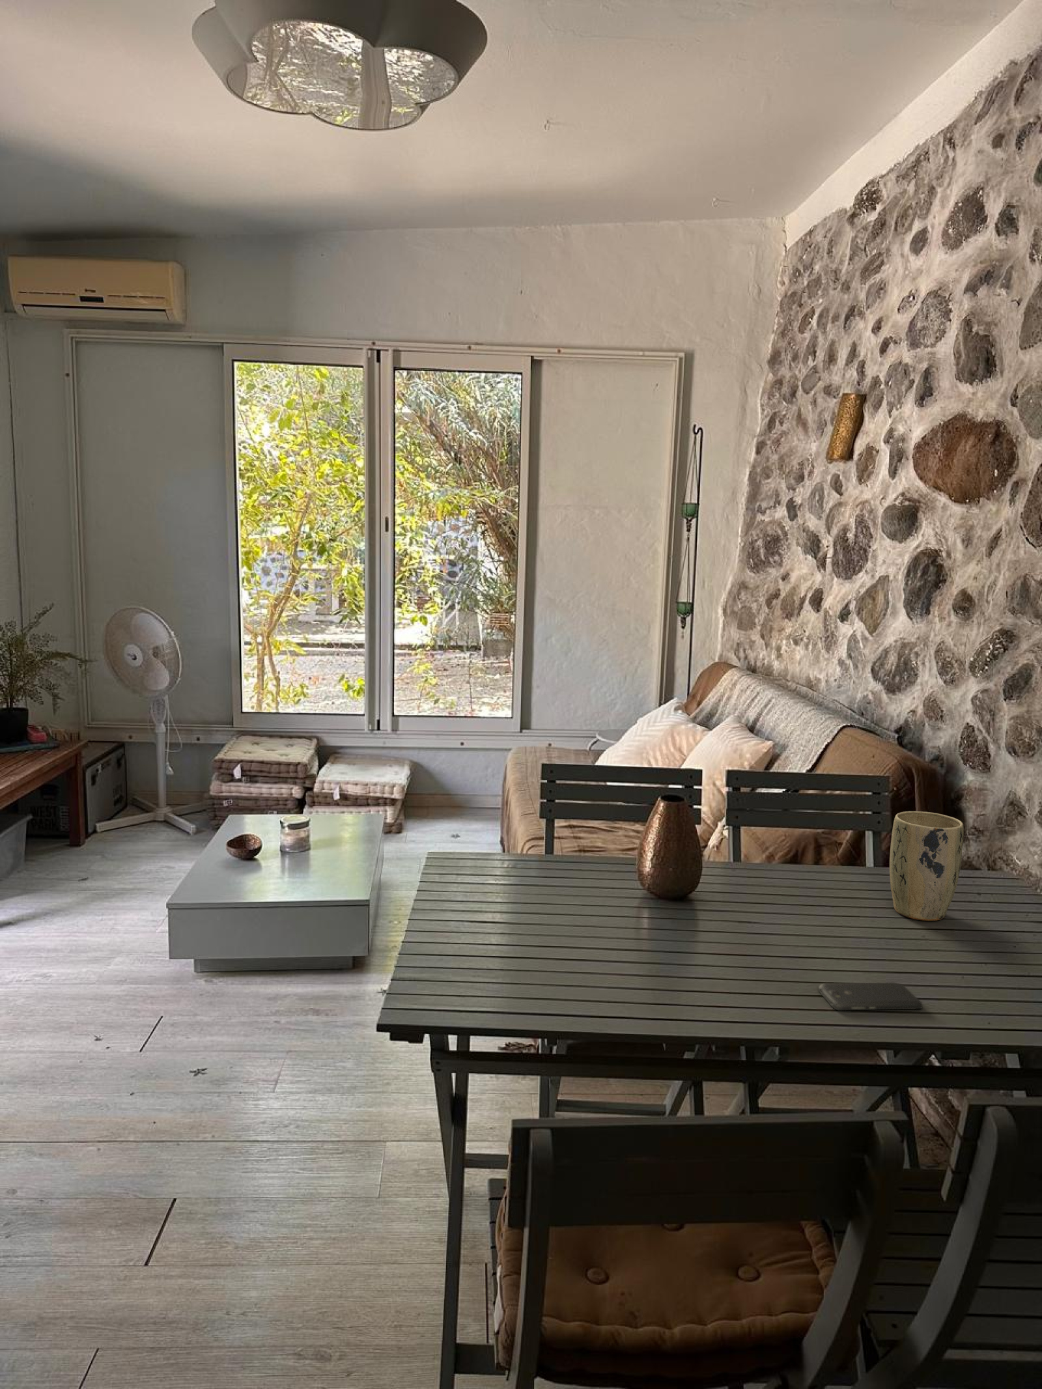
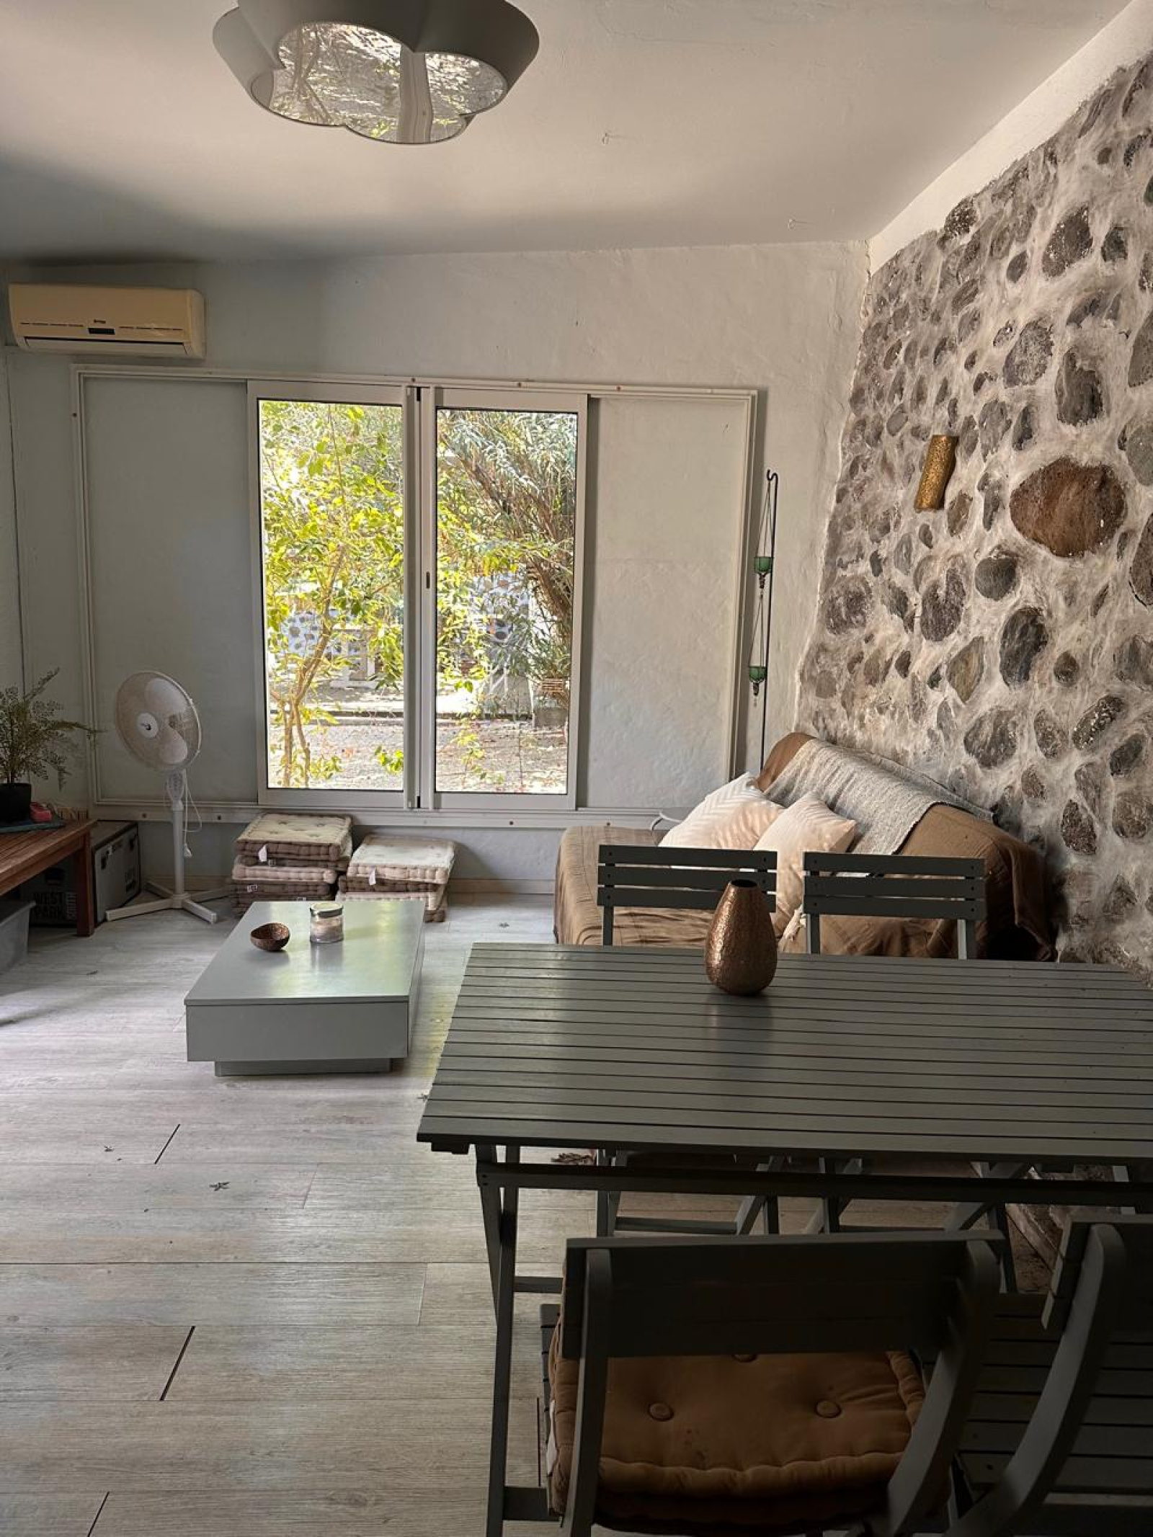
- smartphone (869, 995)
- plant pot (924, 866)
